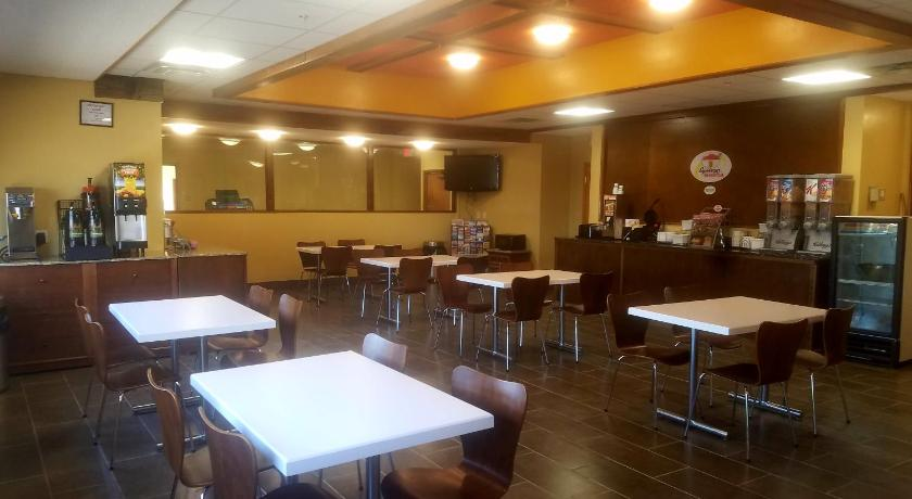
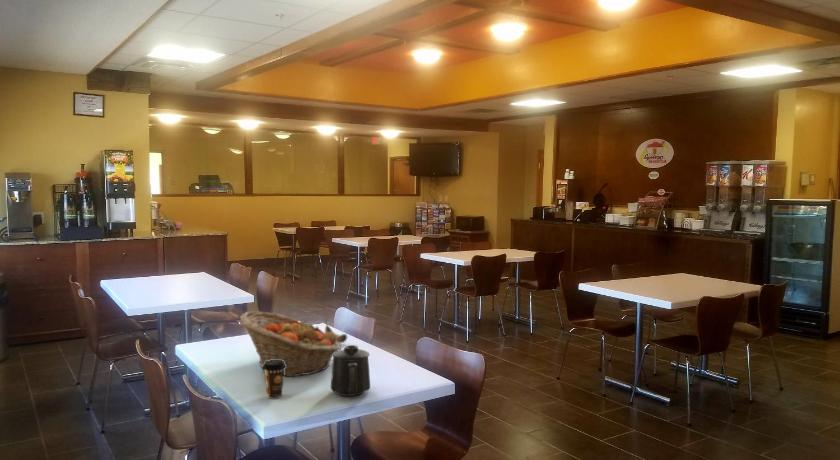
+ banana (335, 333)
+ mug (353, 370)
+ fruit basket (290, 339)
+ coffee cup (274, 379)
